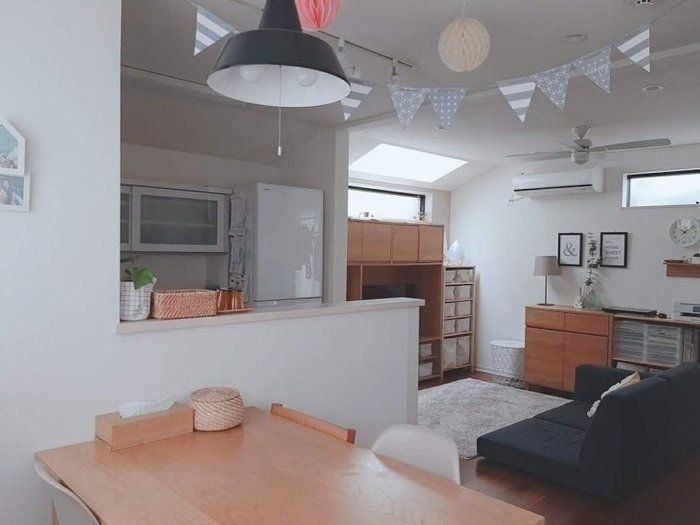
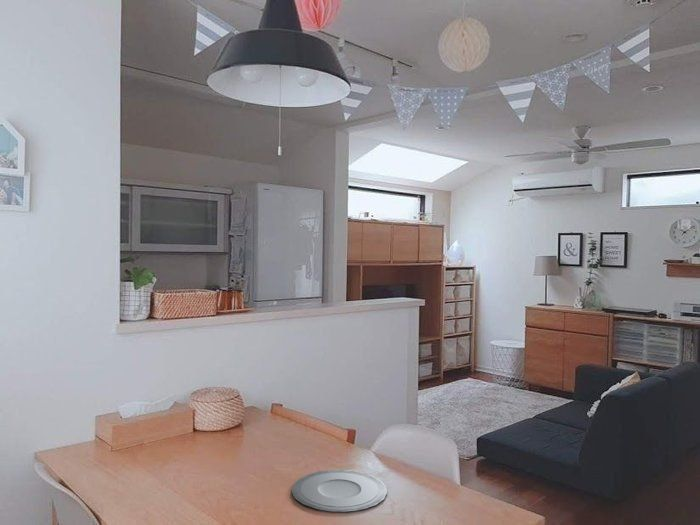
+ plate (339, 489)
